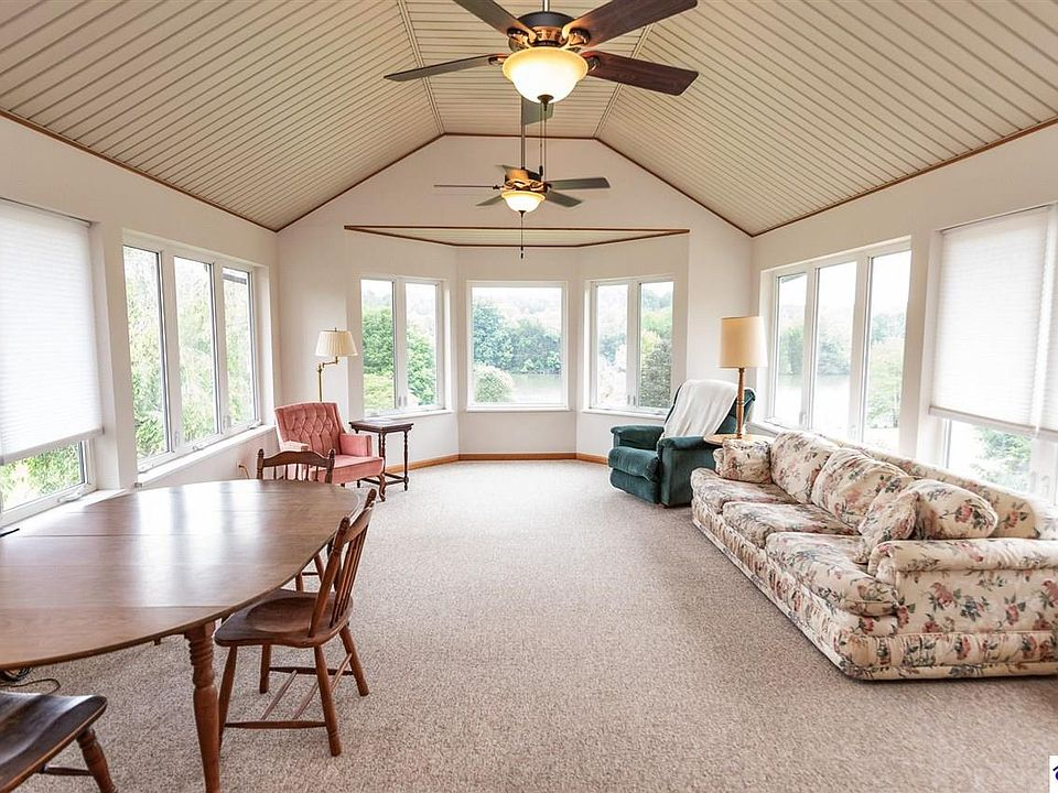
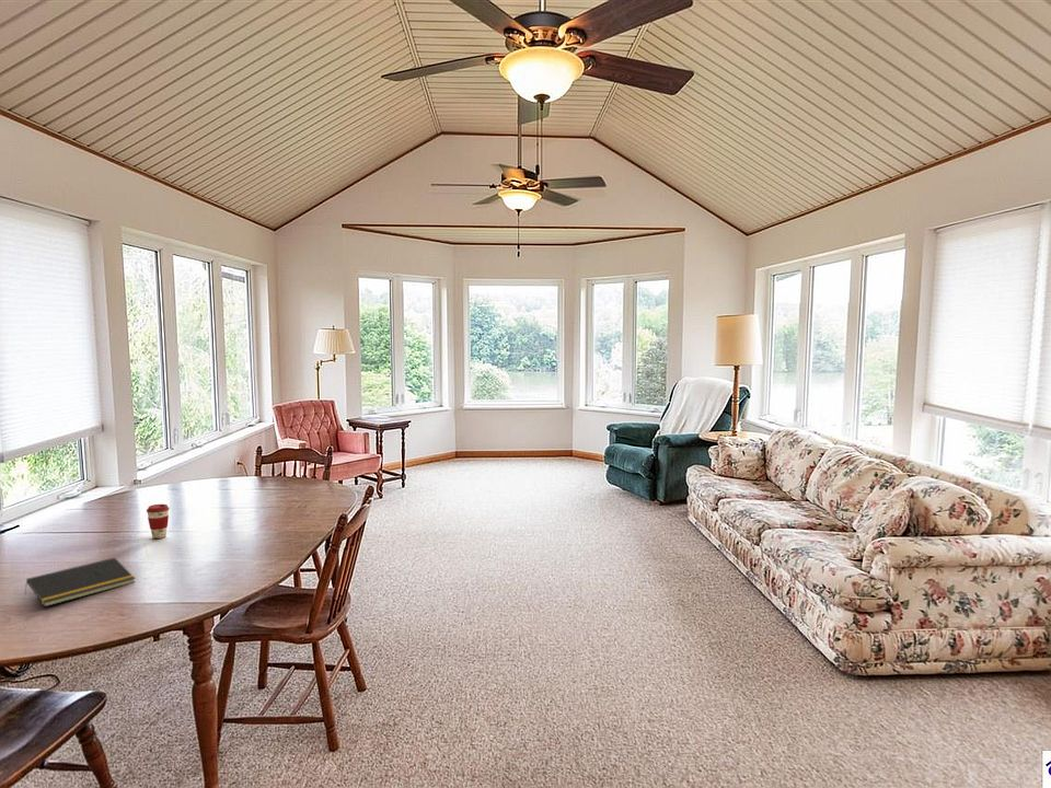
+ coffee cup (158, 521)
+ notepad (82, 580)
